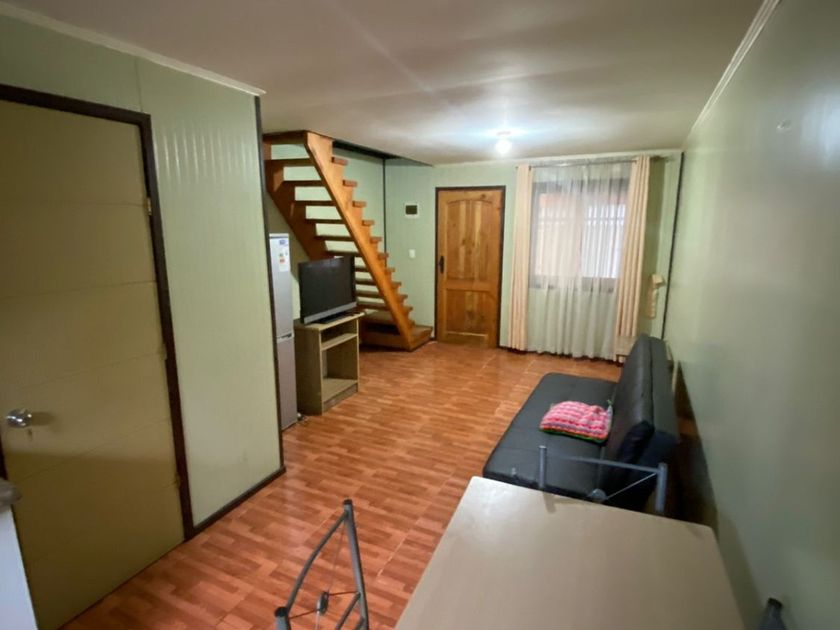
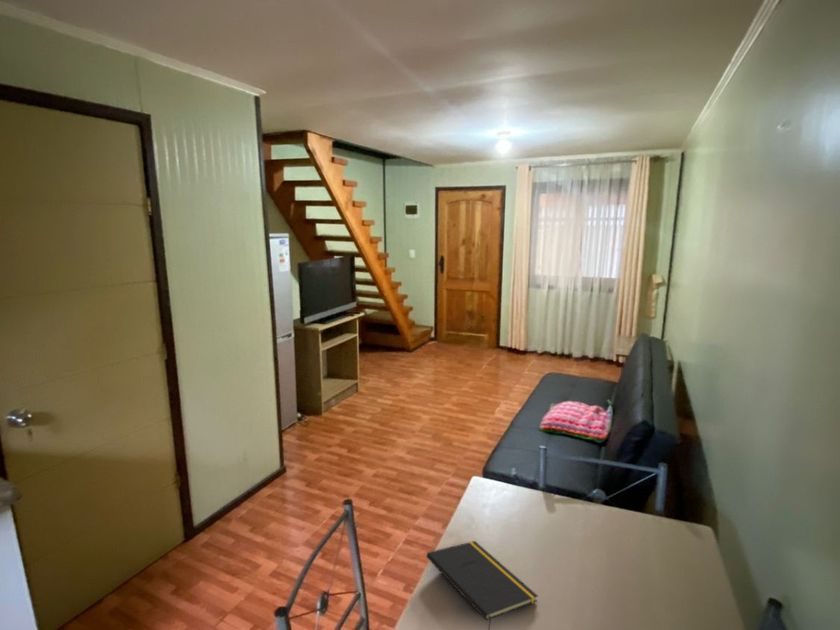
+ notepad (479, 575)
